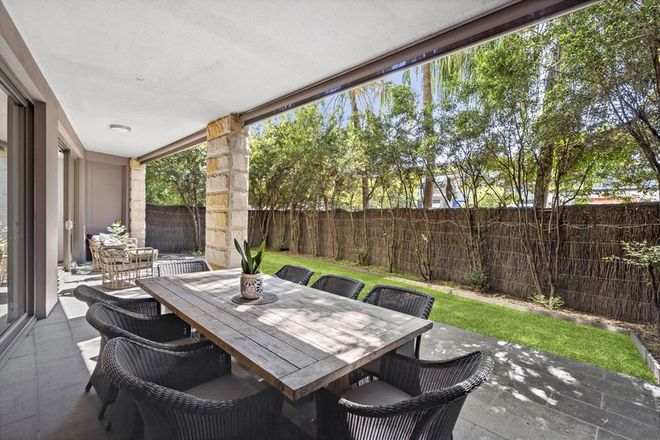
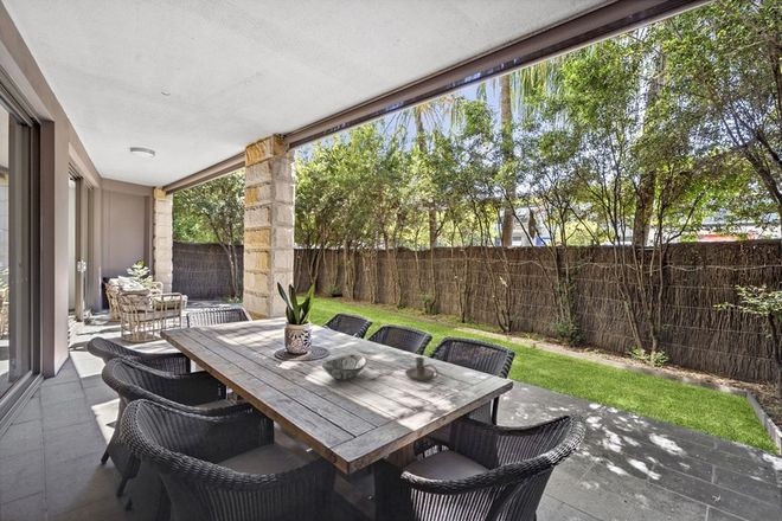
+ candle holder (422, 368)
+ decorative bowl (344, 368)
